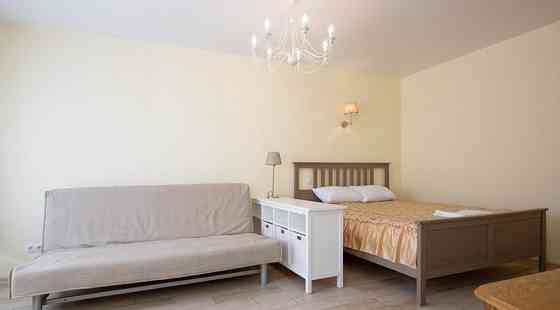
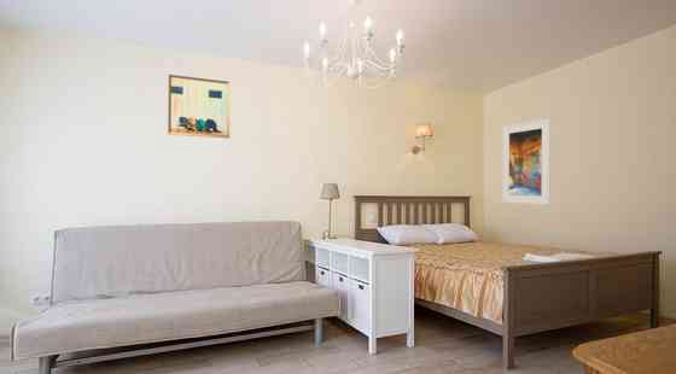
+ wall art (199, 107)
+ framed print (524, 163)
